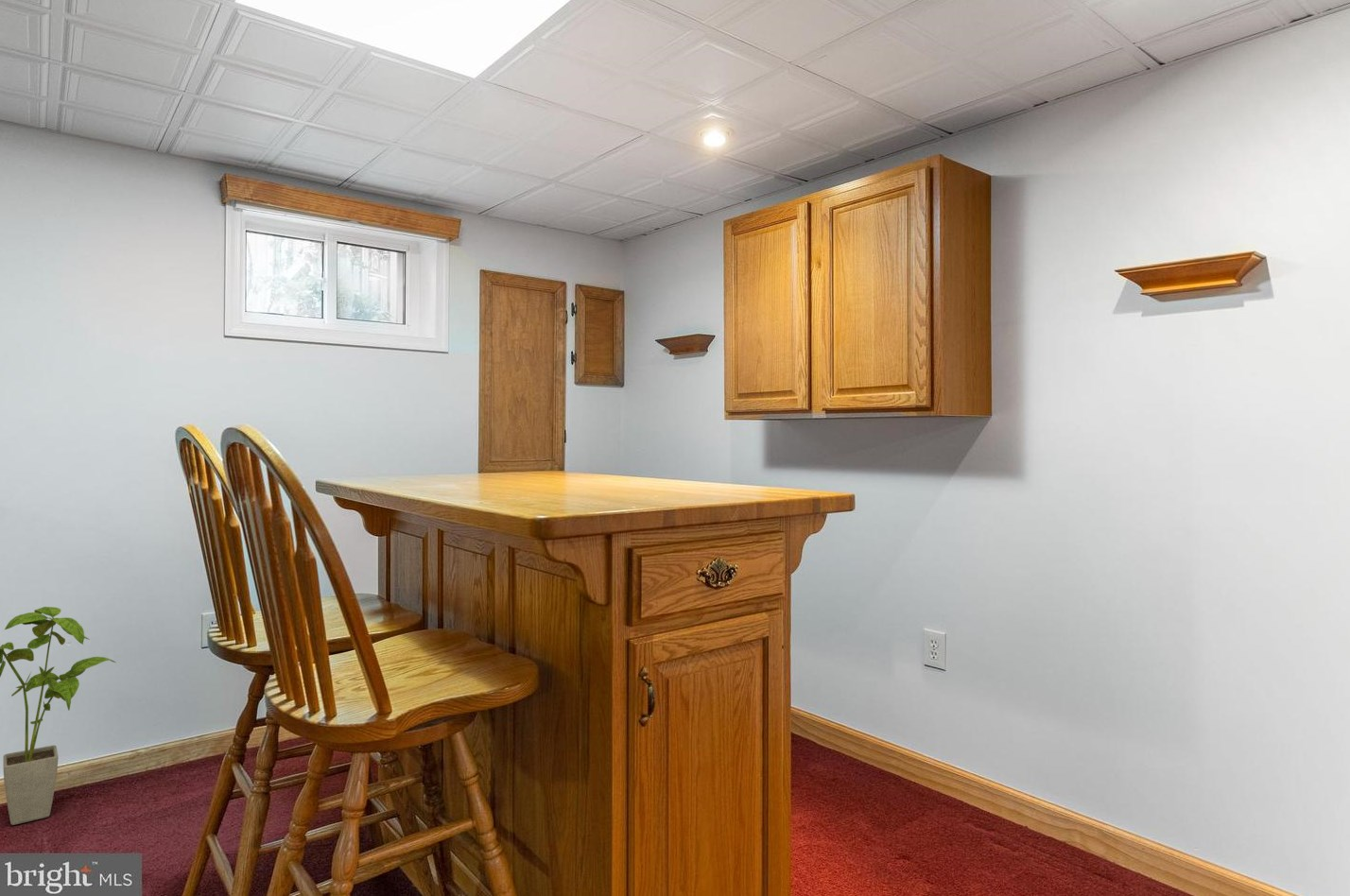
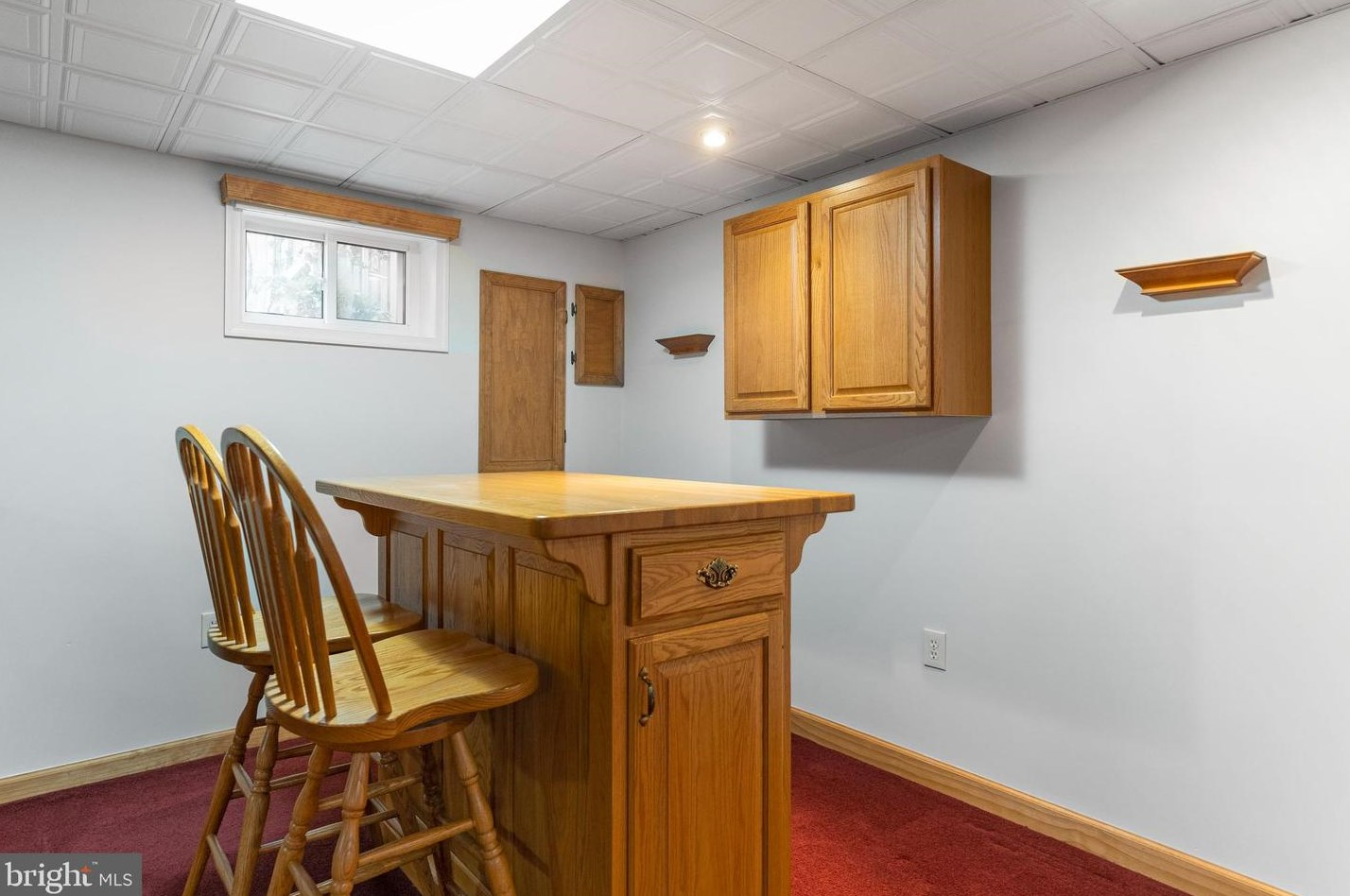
- house plant (49, 710)
